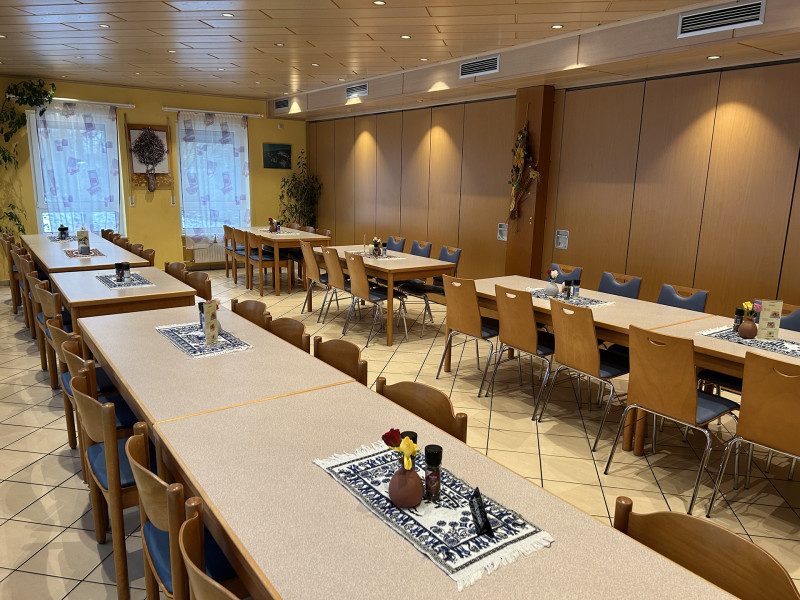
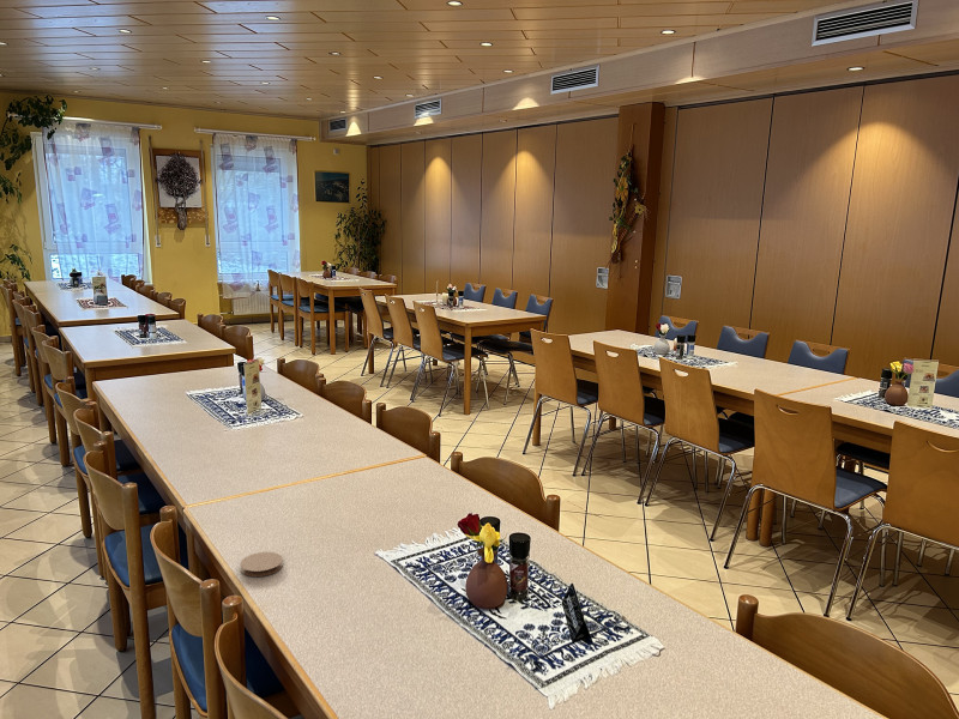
+ coaster (261, 563)
